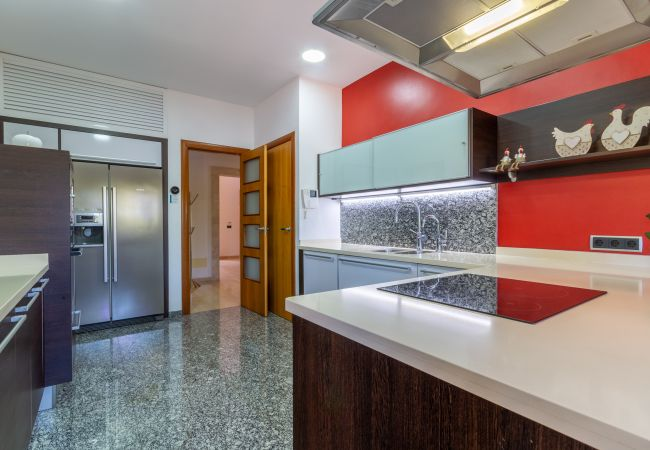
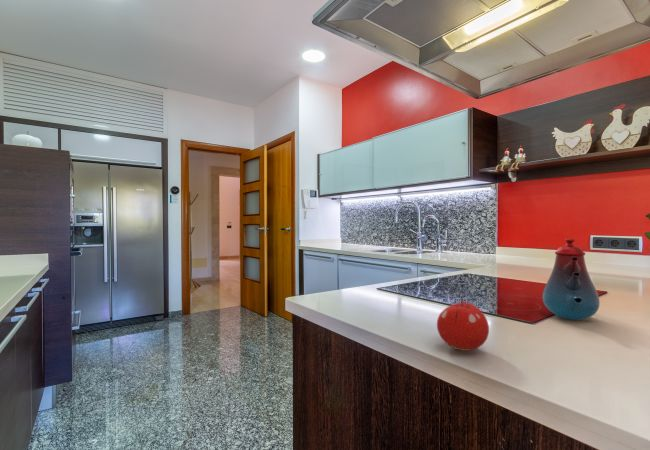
+ fruit (462, 322)
+ teakettle (569, 277)
